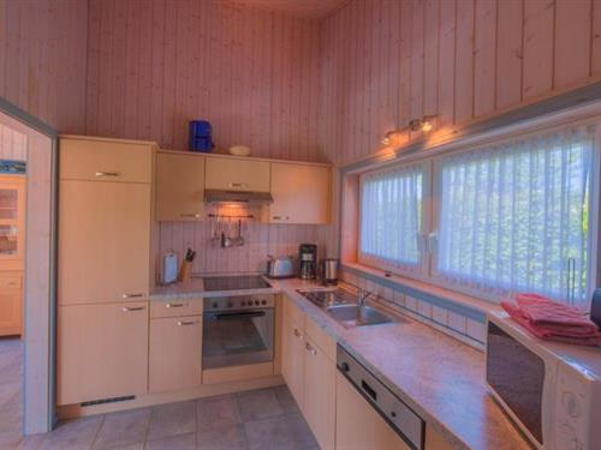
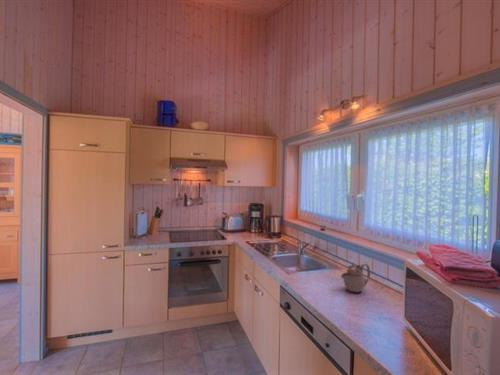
+ teapot (355, 276)
